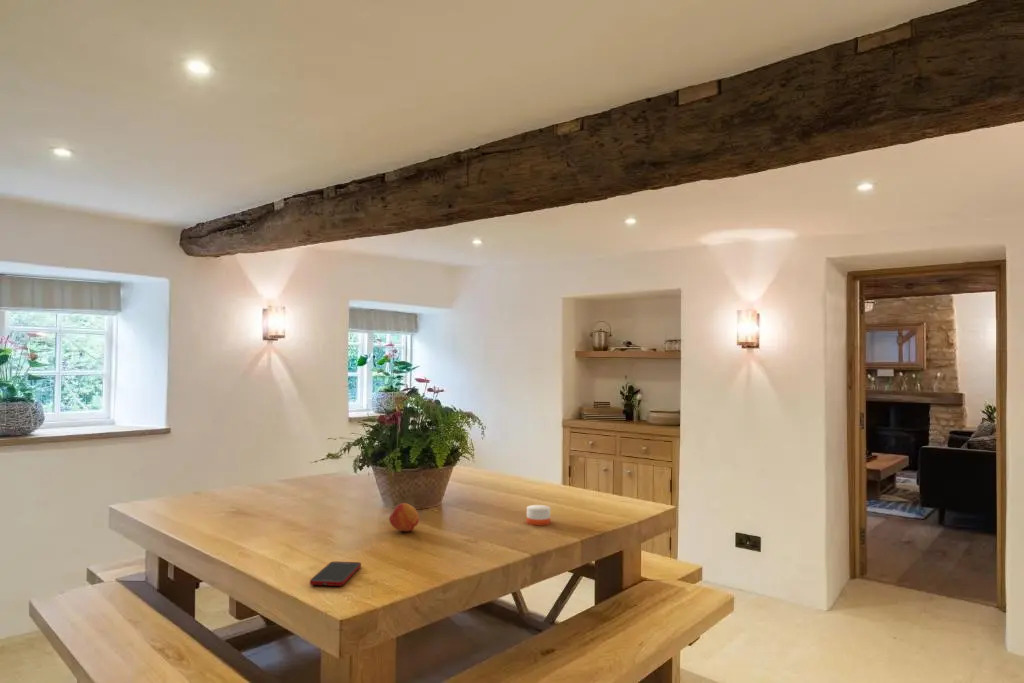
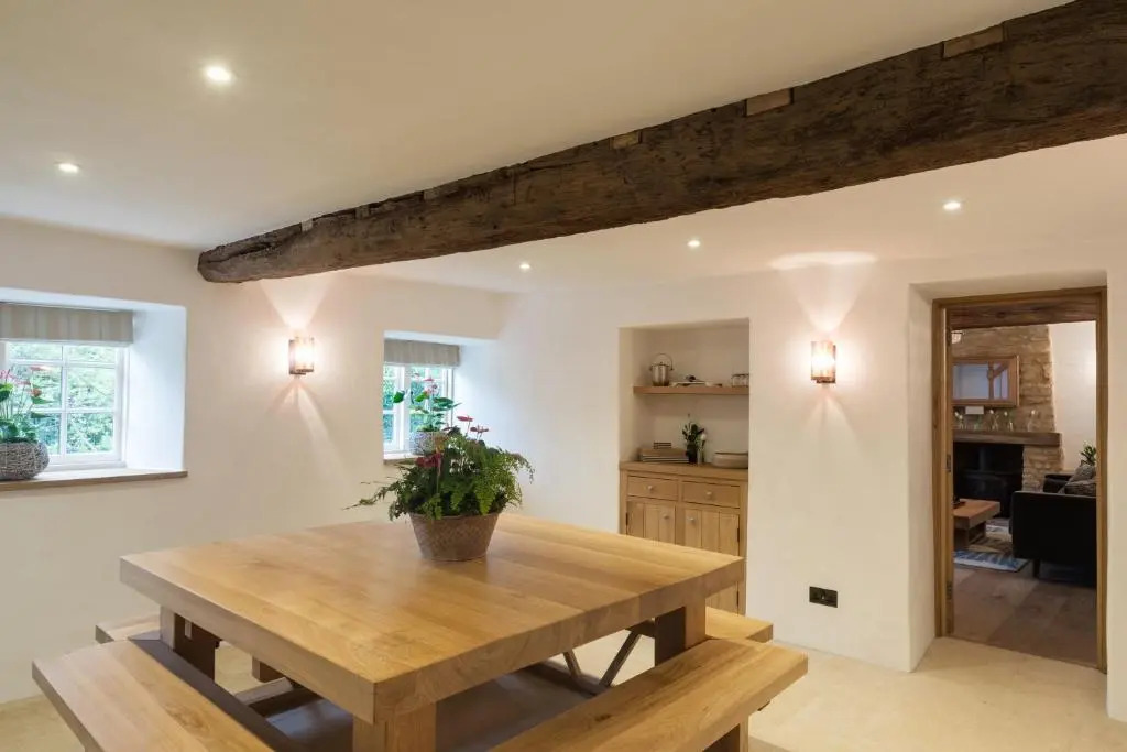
- fruit (404, 517)
- cell phone (336, 573)
- candle (538, 506)
